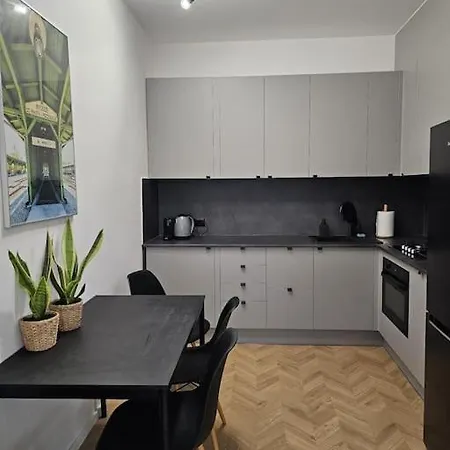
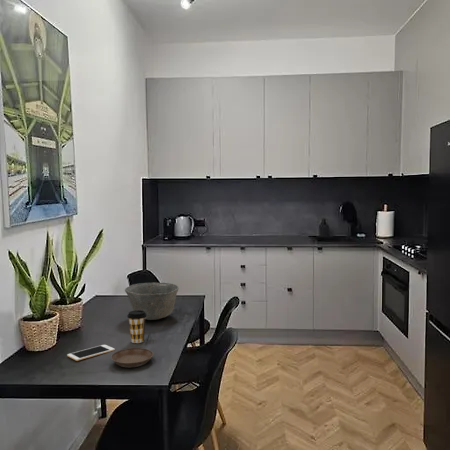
+ saucer (132, 358)
+ bowl (152, 302)
+ coffee cup (137, 326)
+ cell phone (91, 352)
